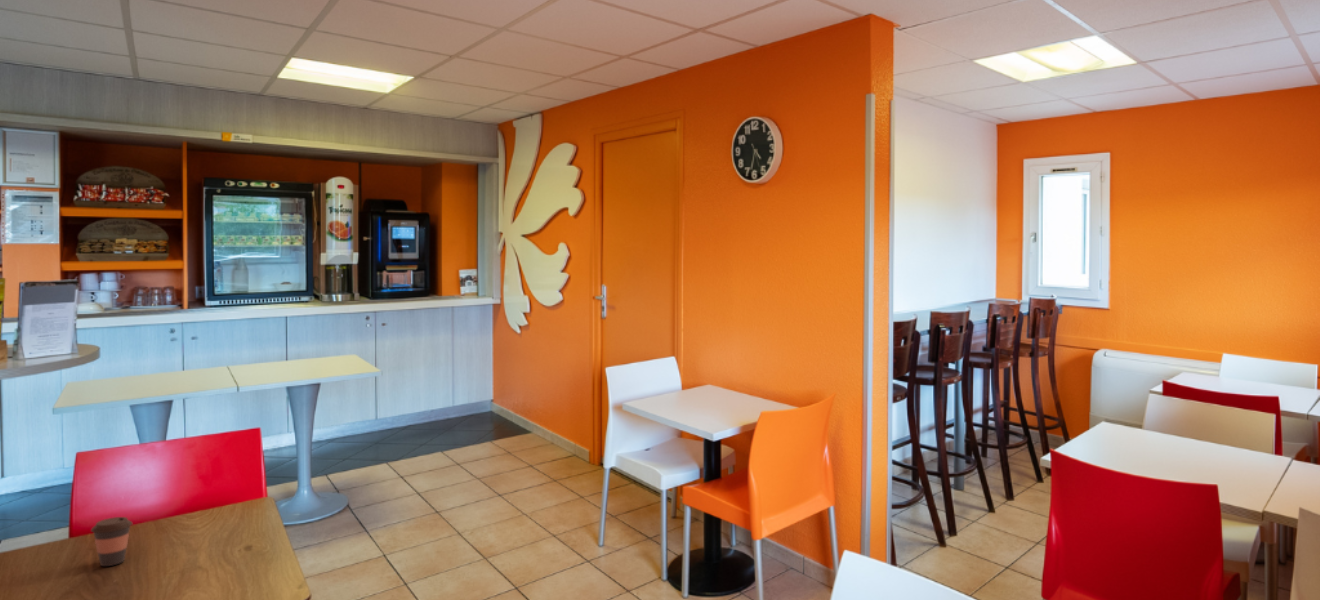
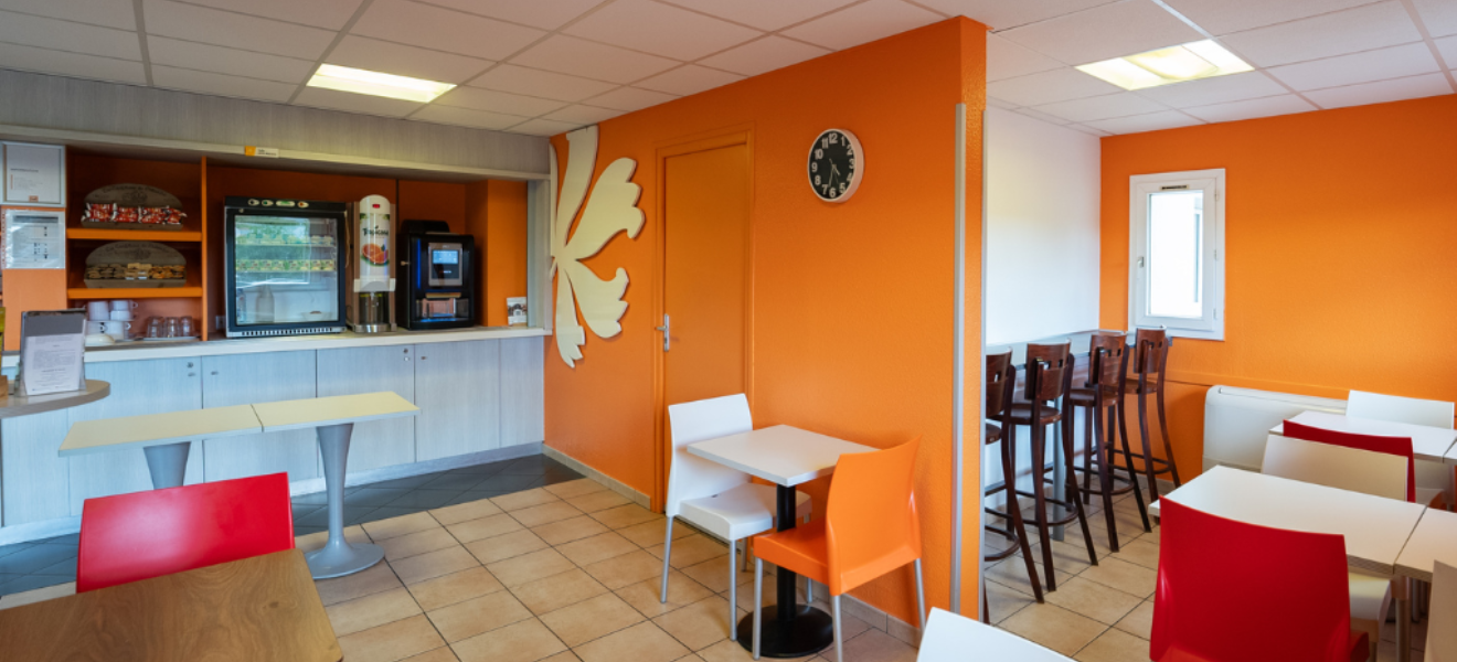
- coffee cup (112, 541)
